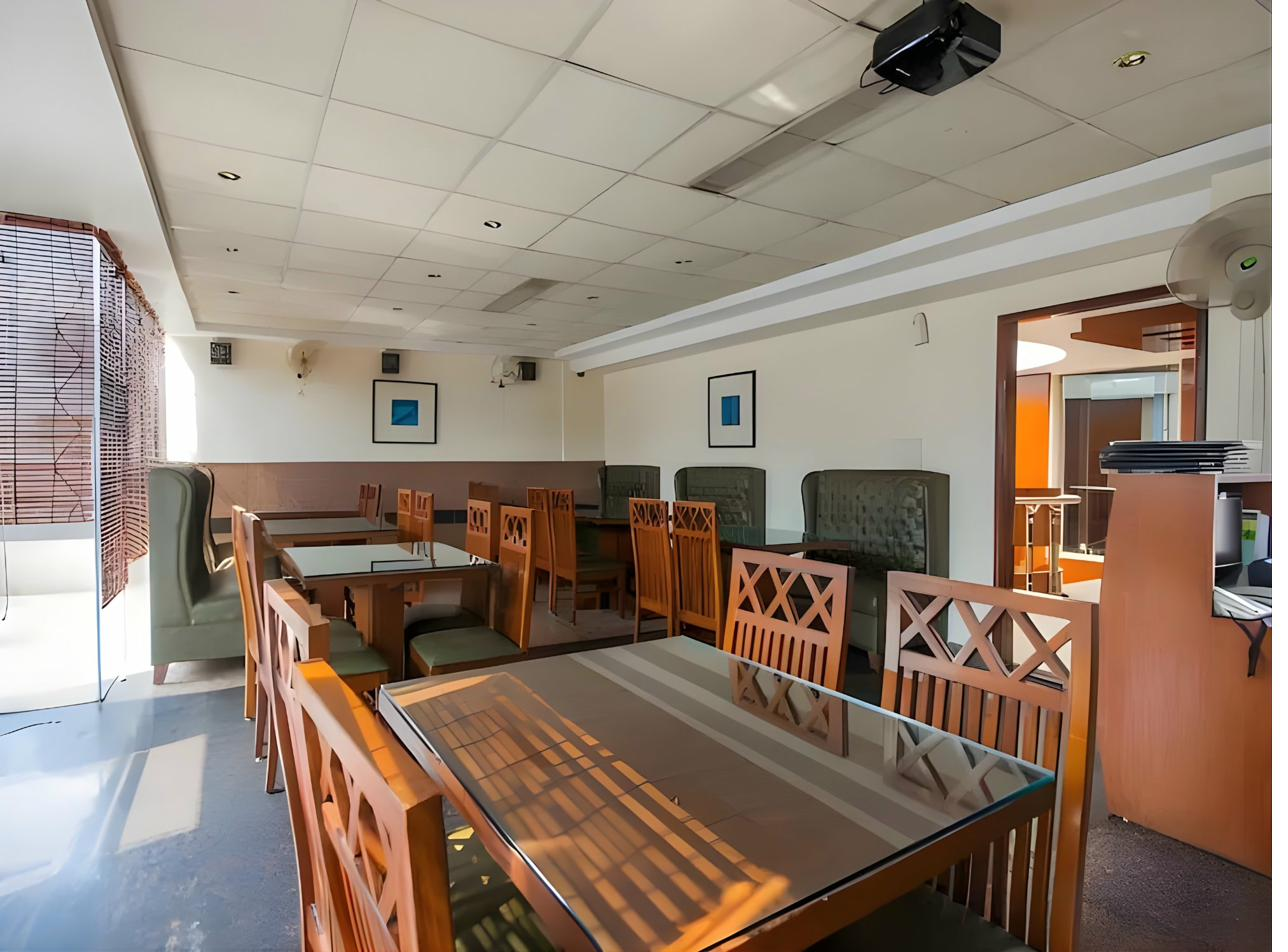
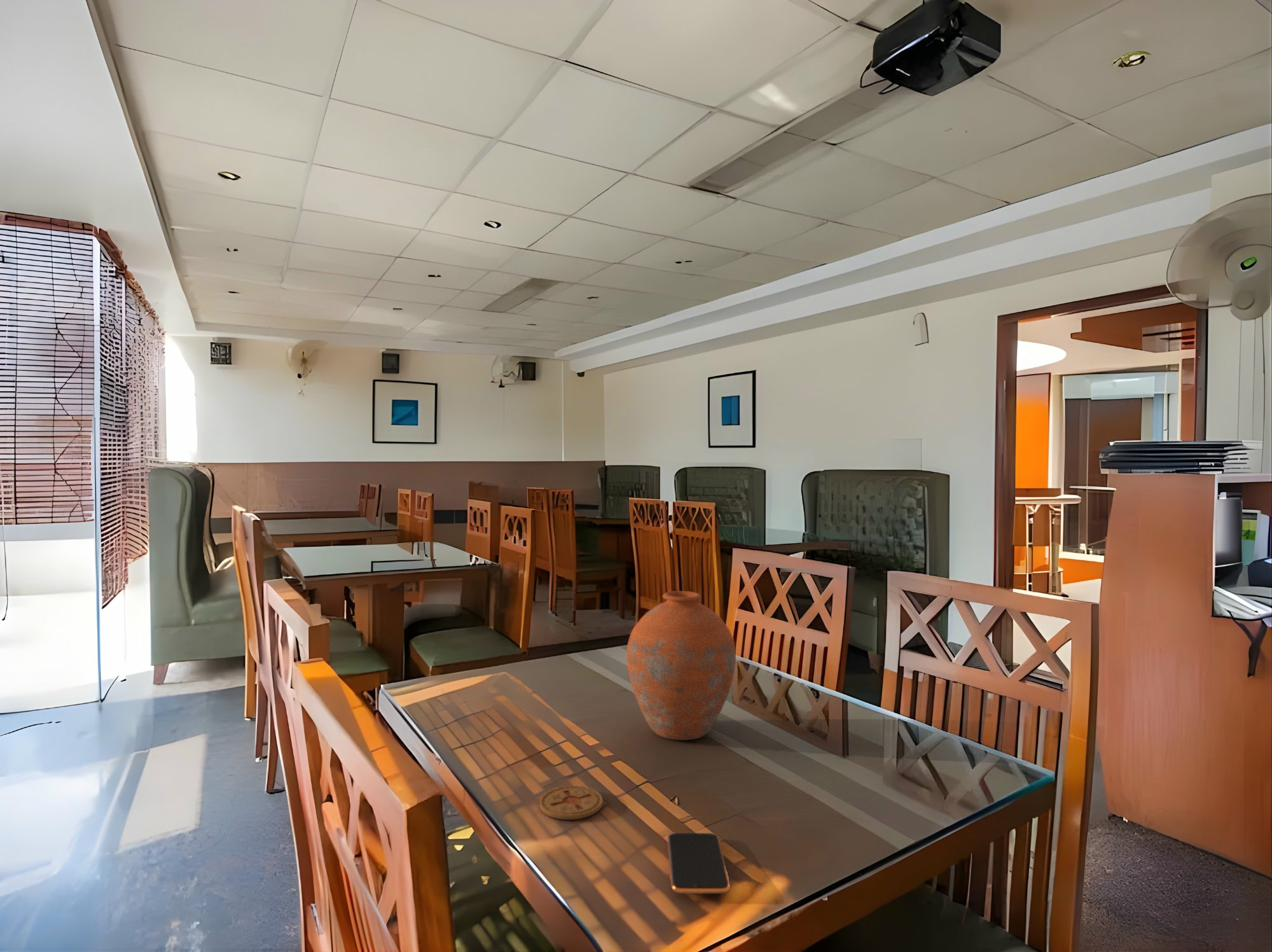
+ smartphone (696, 861)
+ vase (681, 662)
+ coaster (571, 802)
